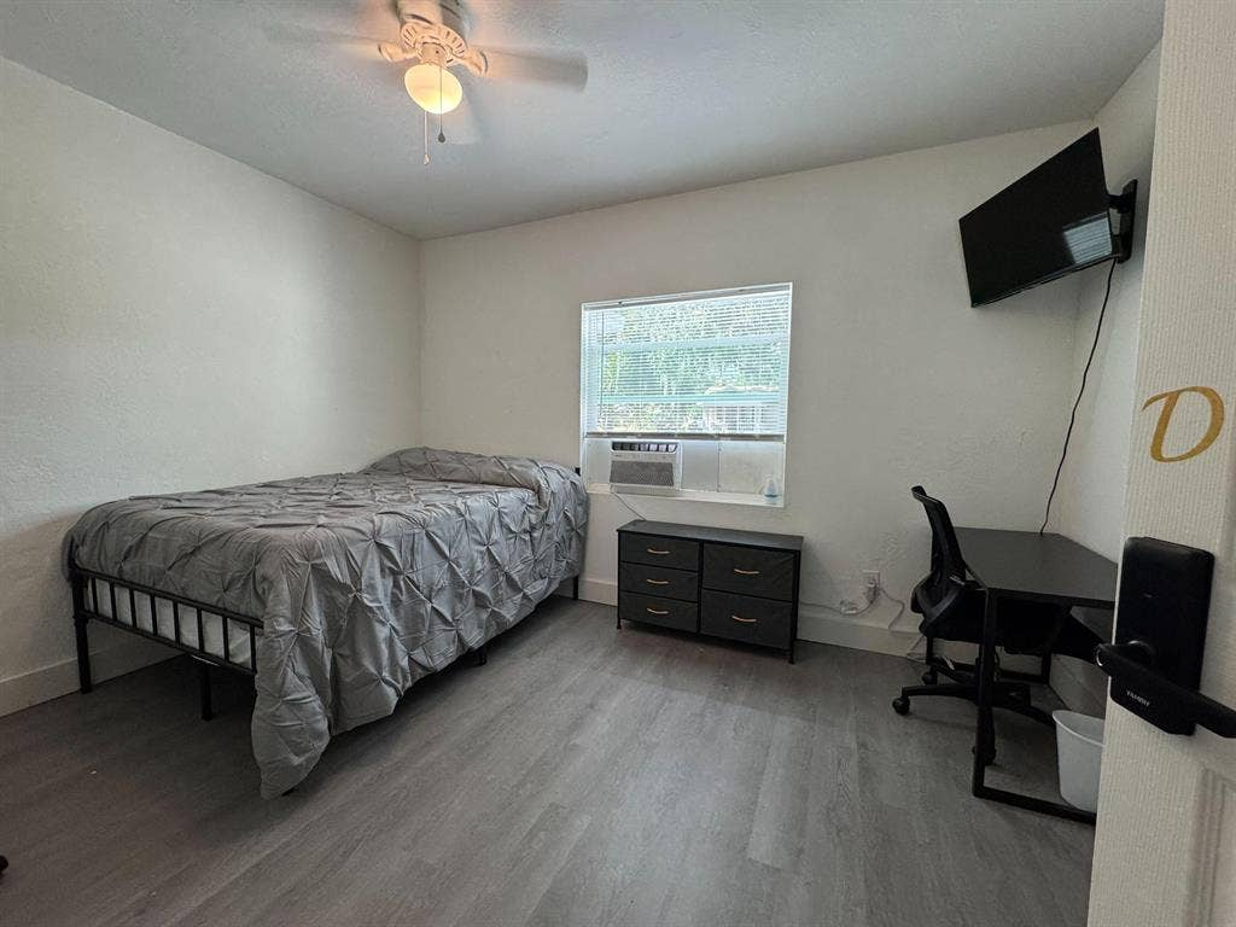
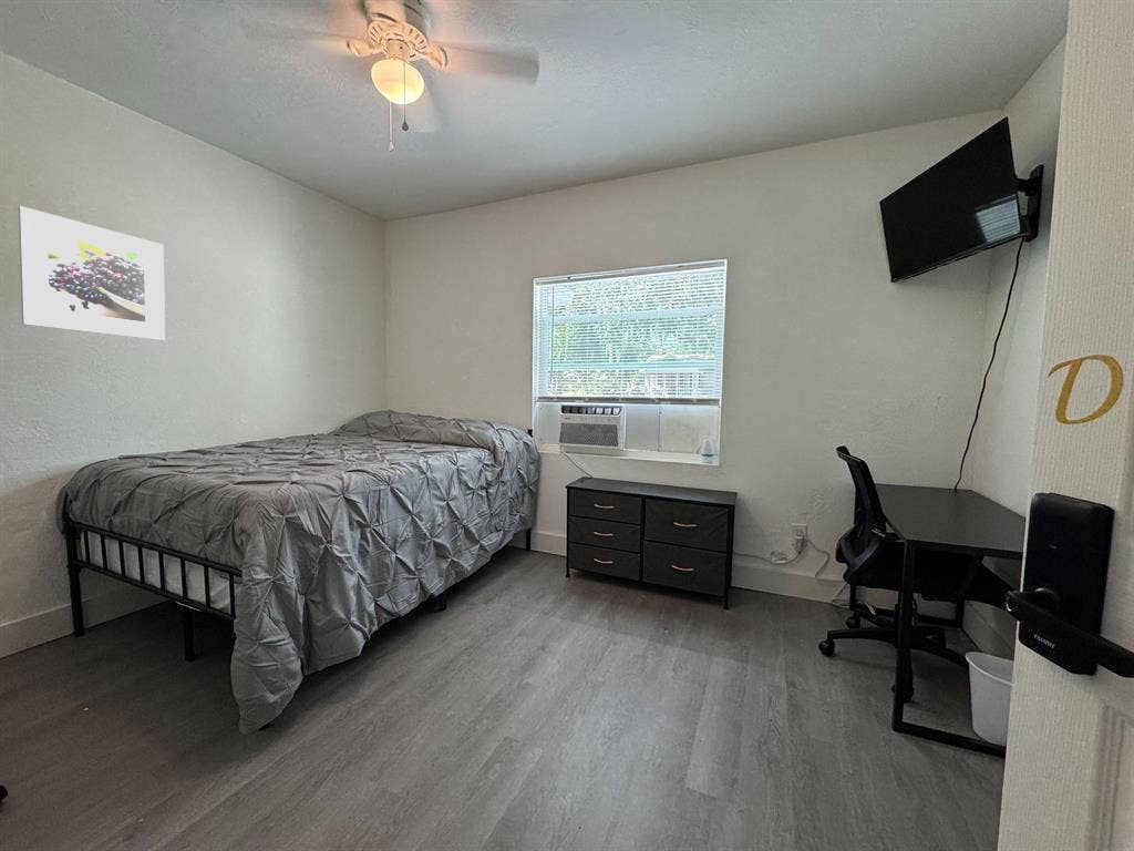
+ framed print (99, 280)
